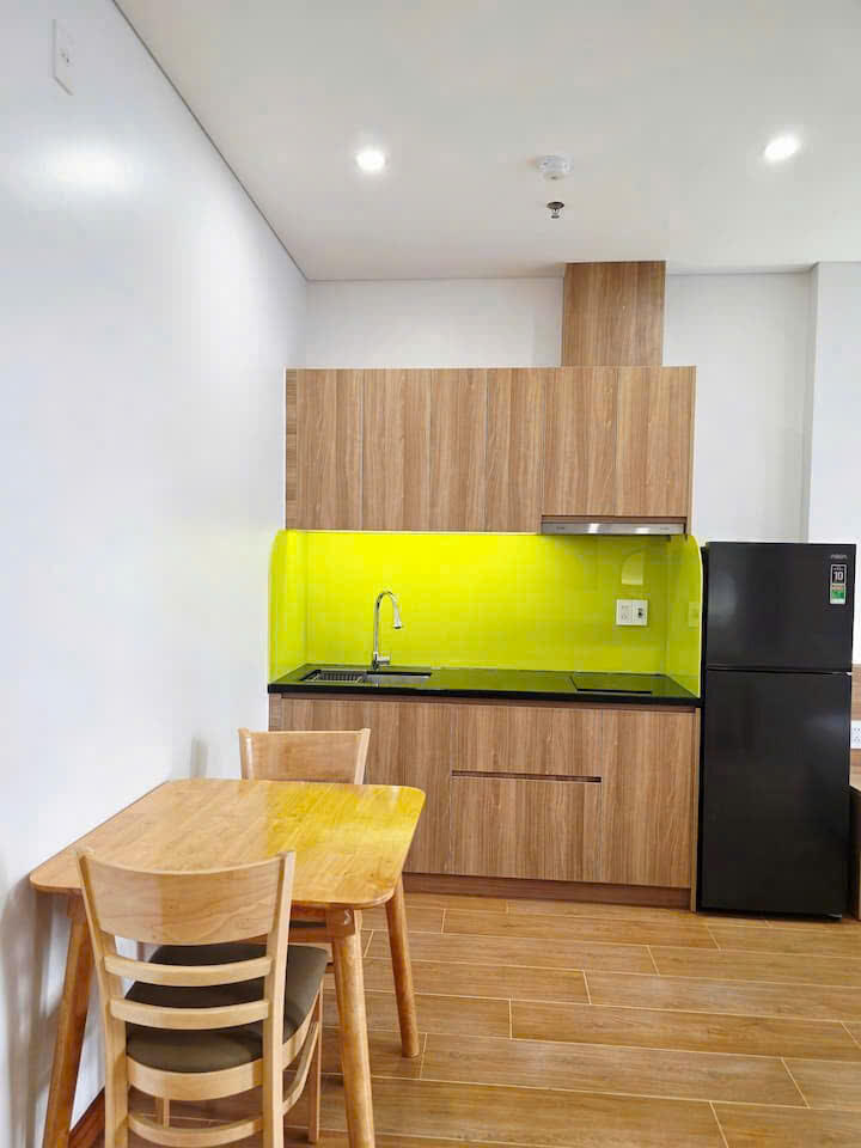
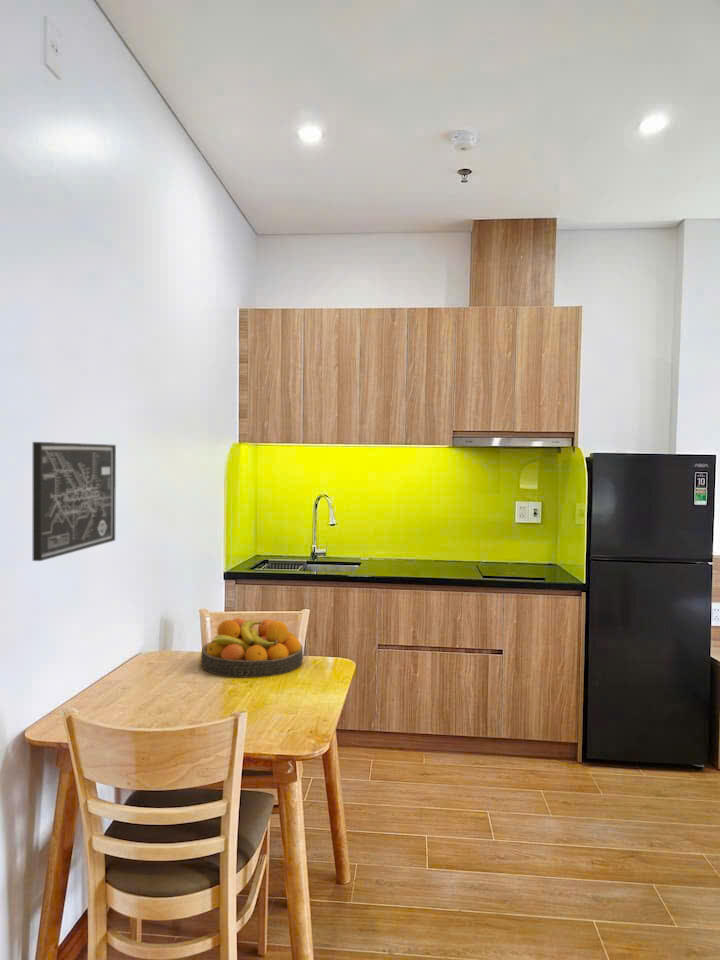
+ fruit bowl (252, 641)
+ wall art (78, 496)
